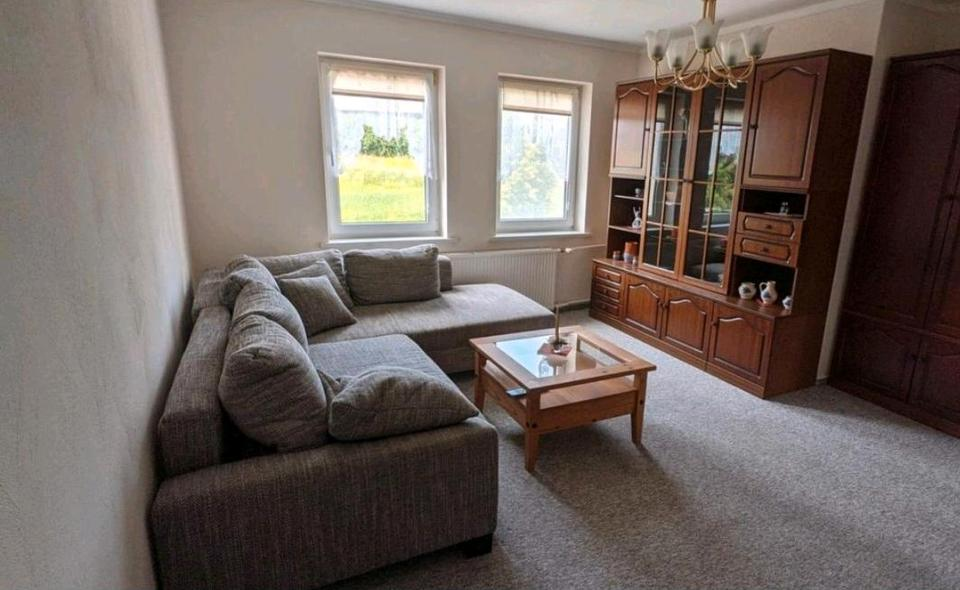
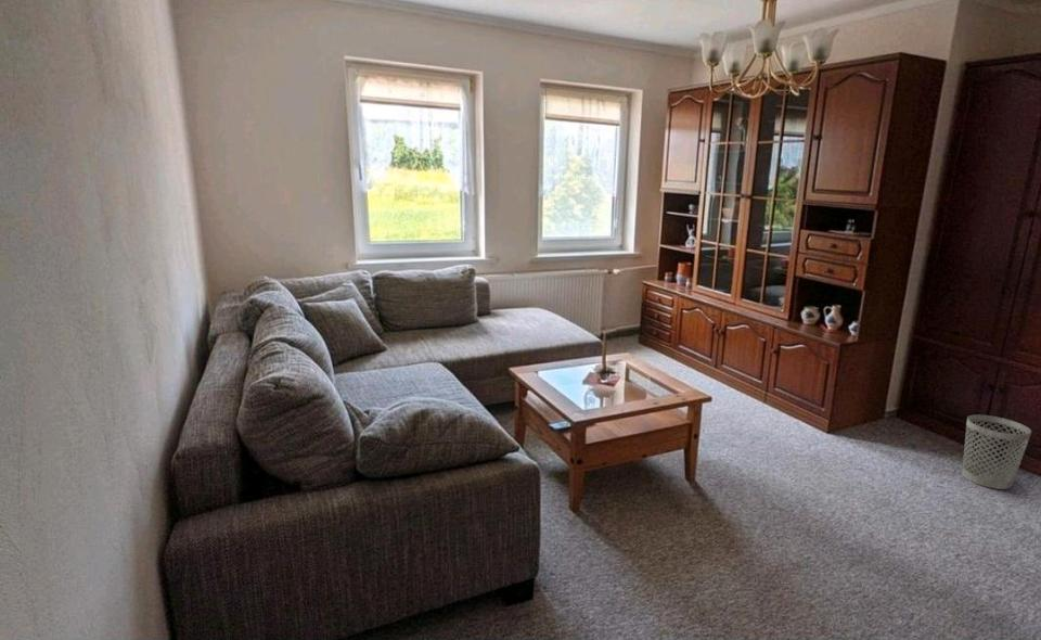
+ wastebasket (992, 451)
